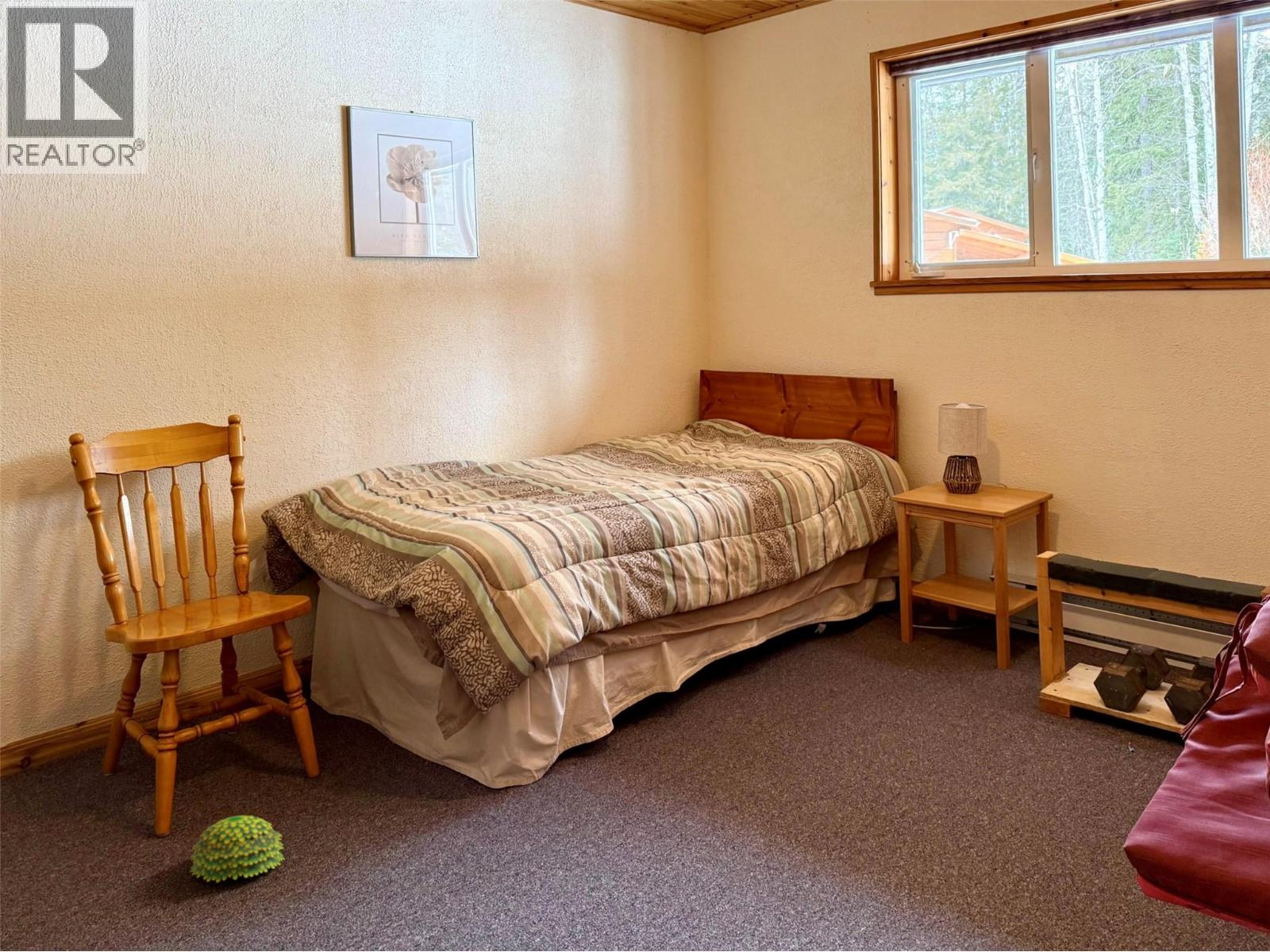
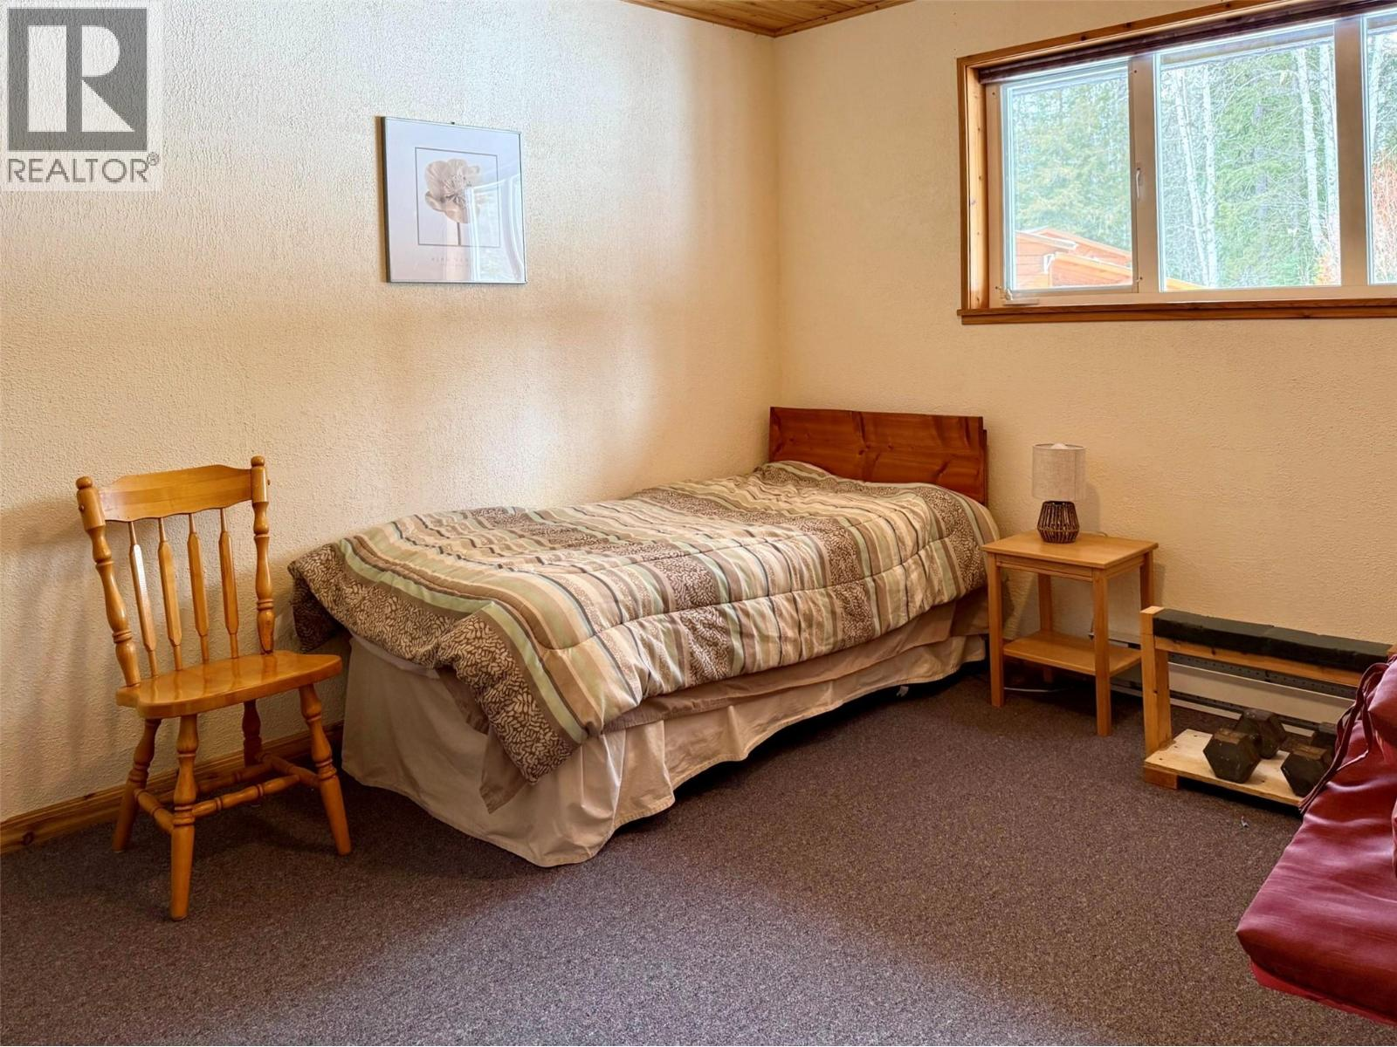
- decorative ball (237, 841)
